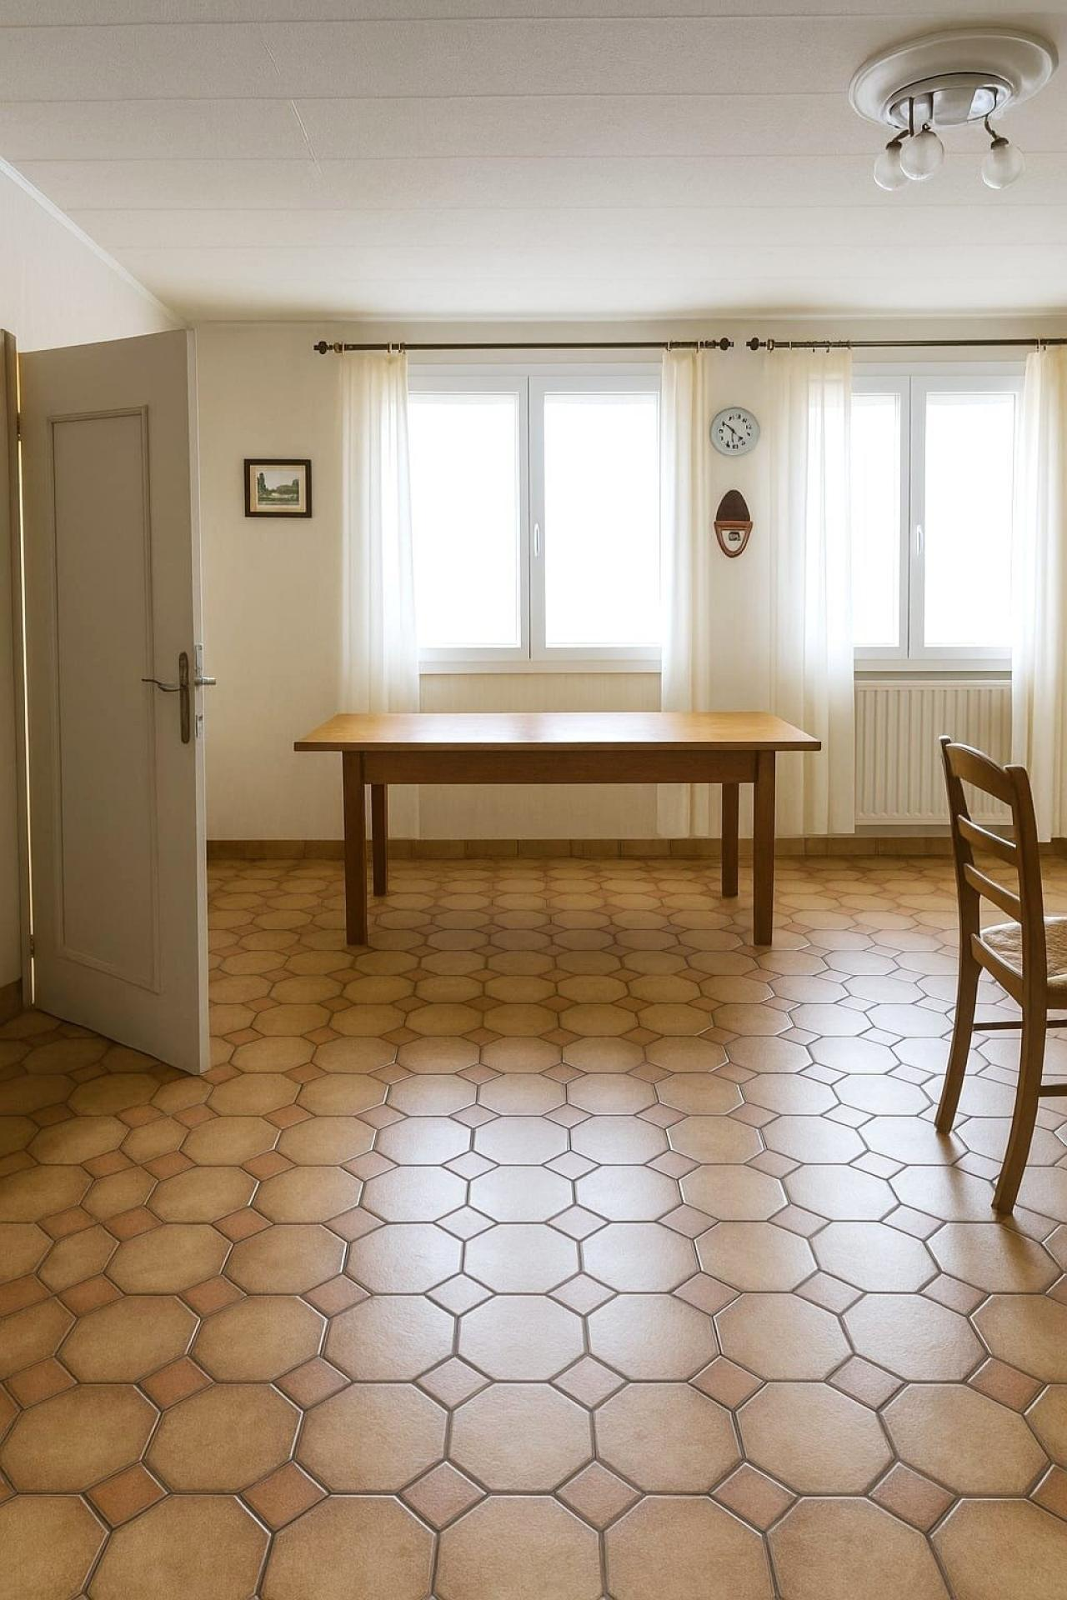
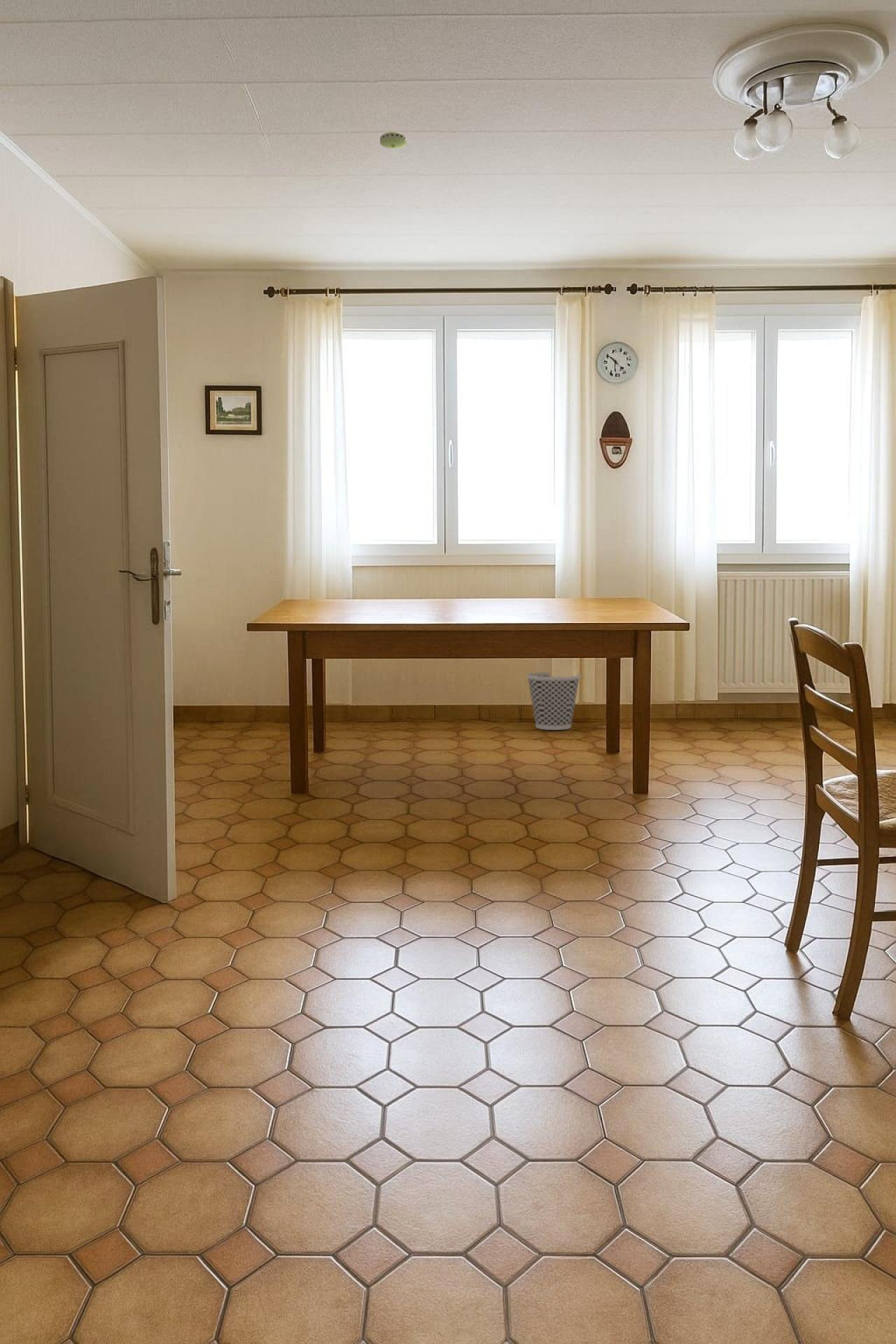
+ wastebasket (553, 701)
+ smoke detector (393, 139)
